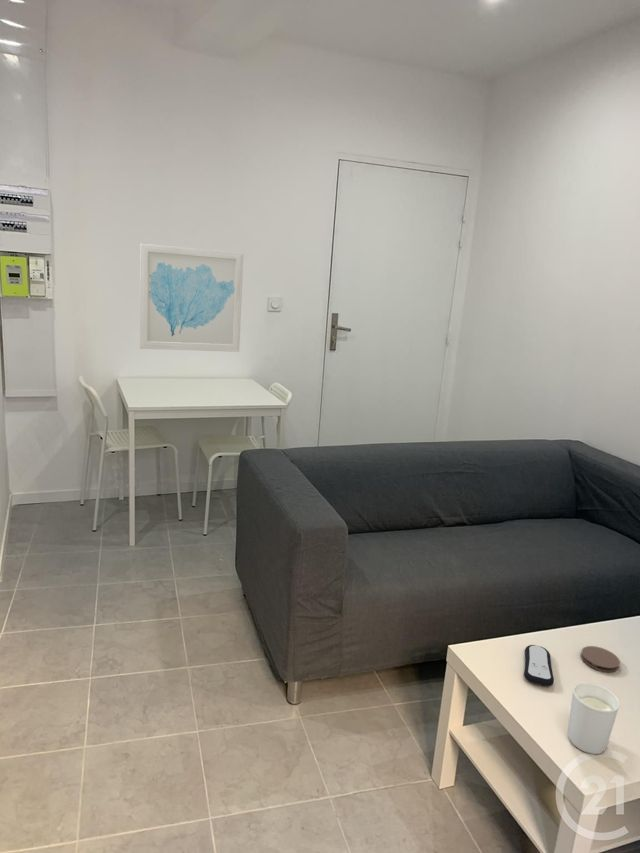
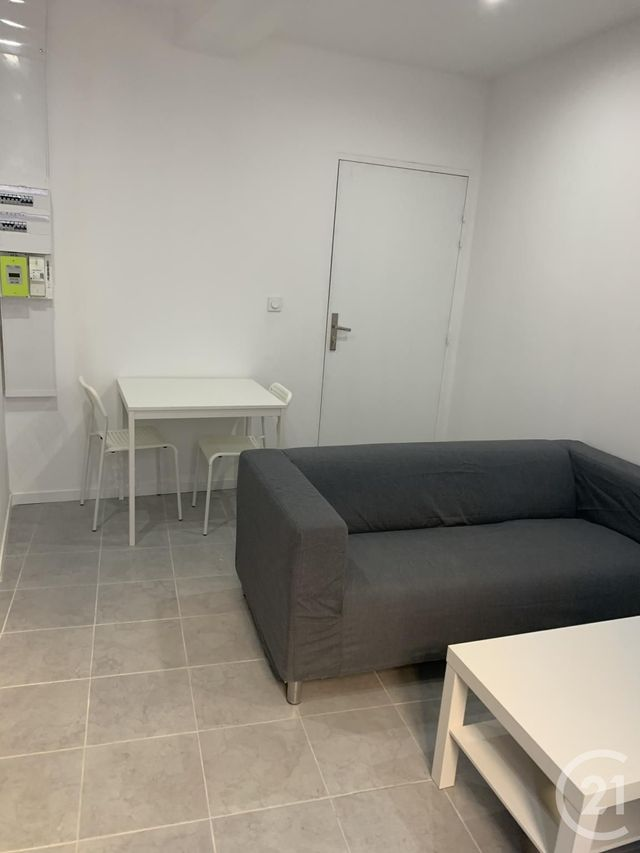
- wall art (192, 300)
- coaster (600, 658)
- candle holder (591, 718)
- remote control (538, 663)
